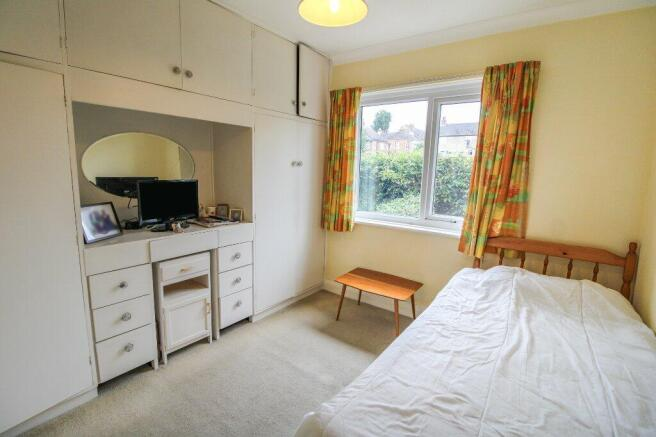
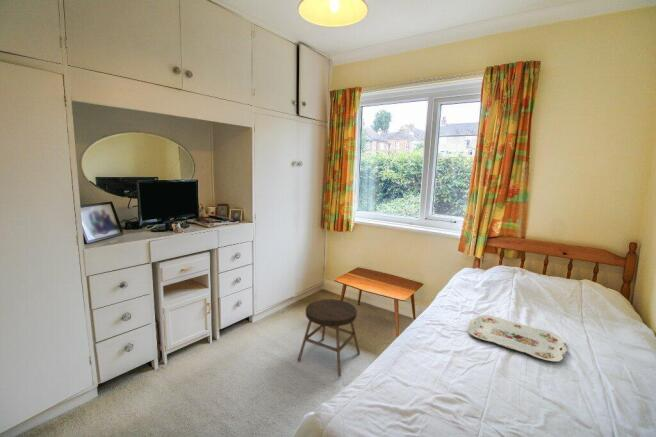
+ serving tray (514, 335)
+ stool (330, 327)
